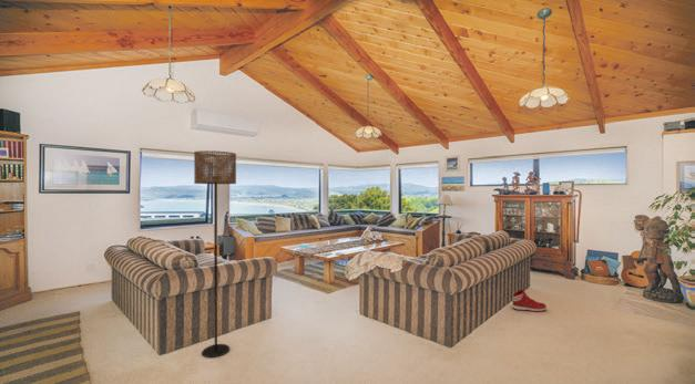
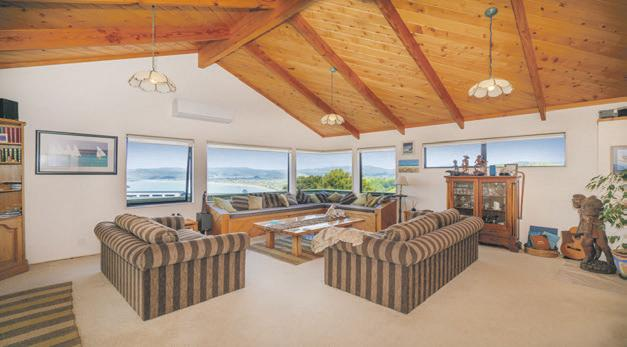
- sneaker (529, 299)
- floor lamp (215, 252)
